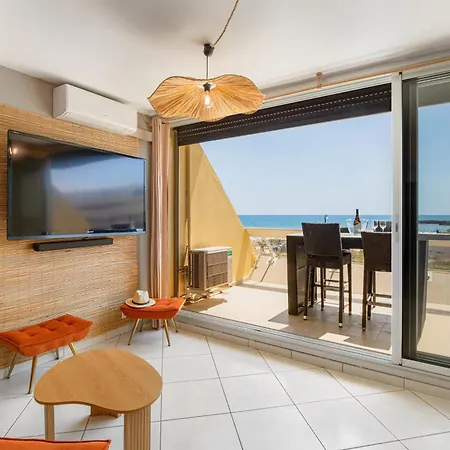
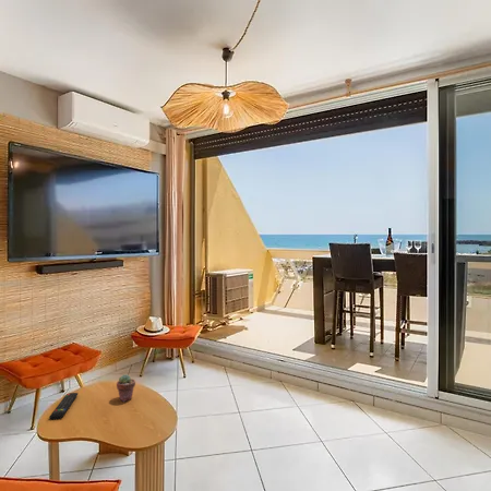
+ potted succulent (125, 386)
+ remote control (64, 405)
